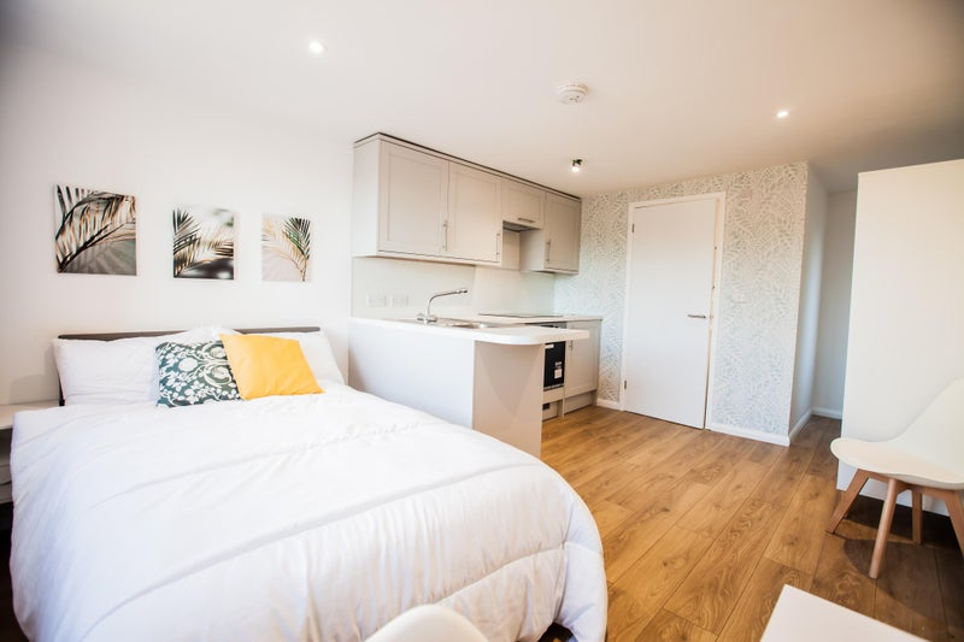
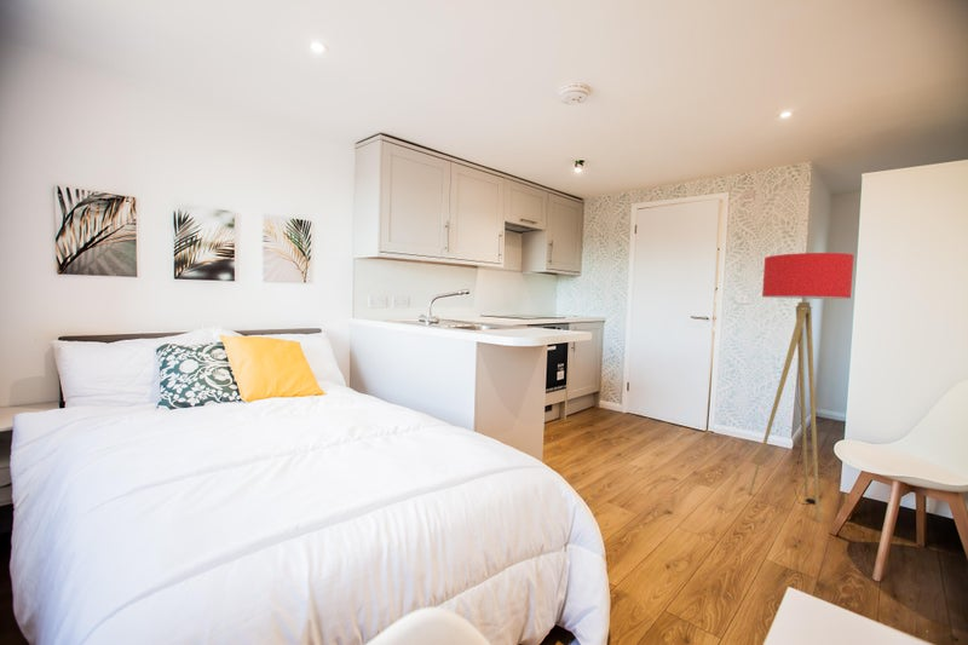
+ floor lamp (797, 381)
